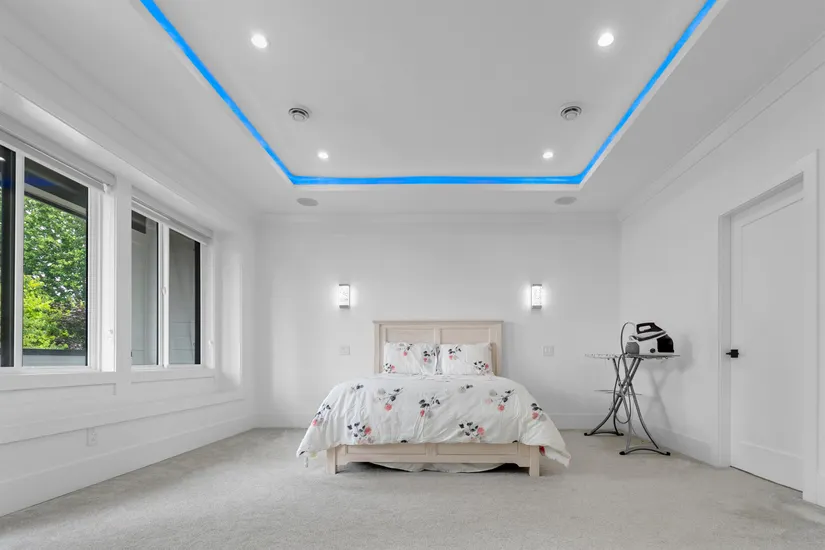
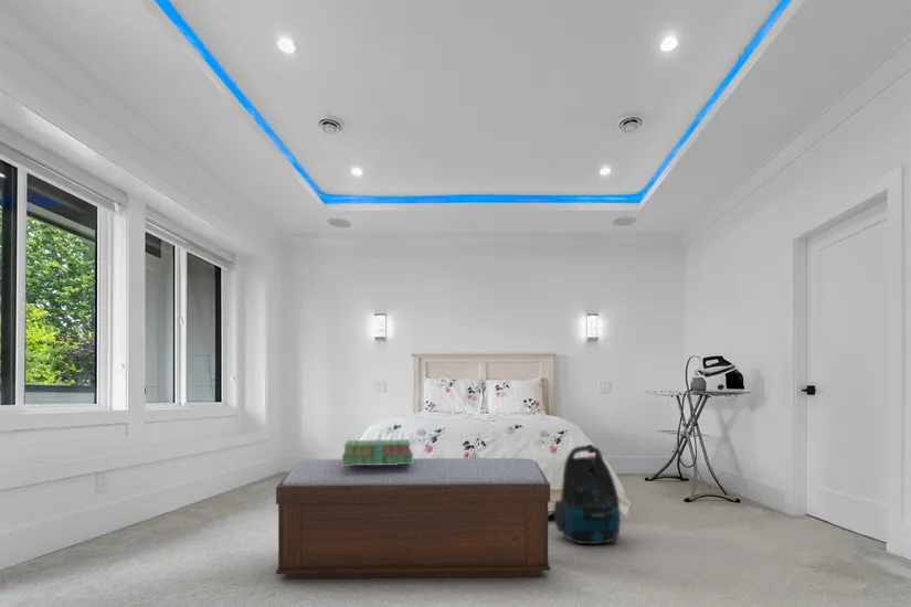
+ stack of books (378, 455)
+ vacuum cleaner (587, 493)
+ bench (415, 514)
